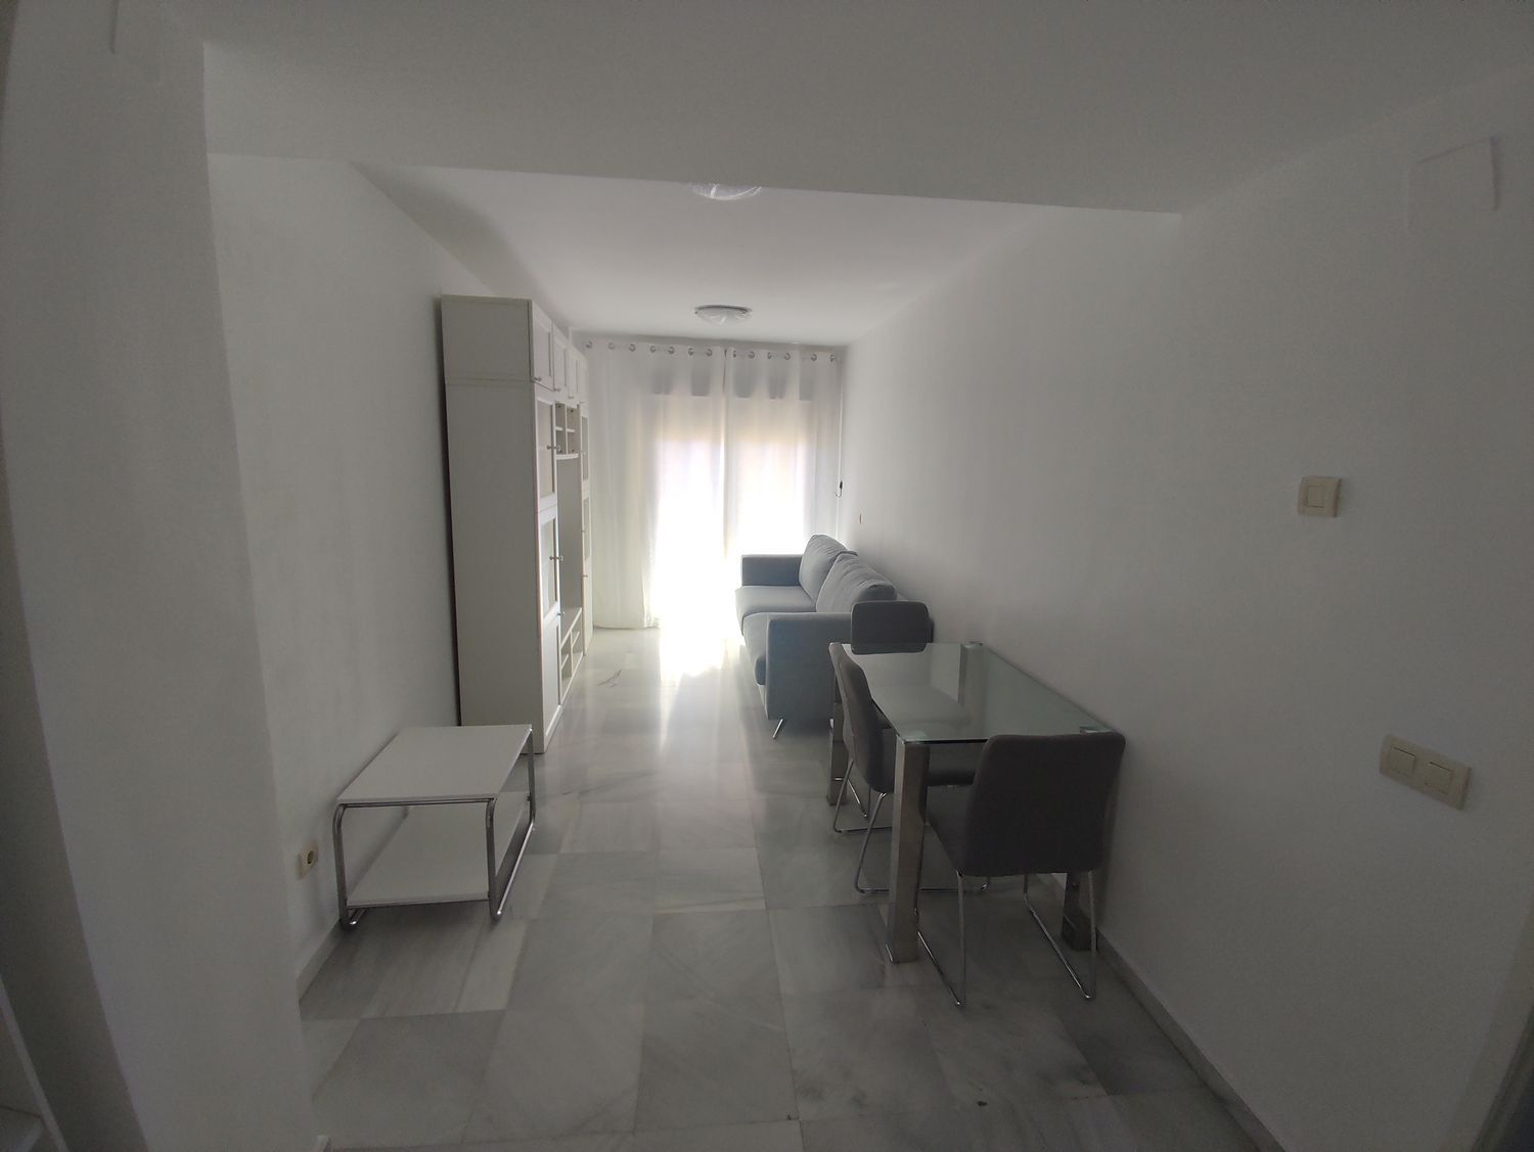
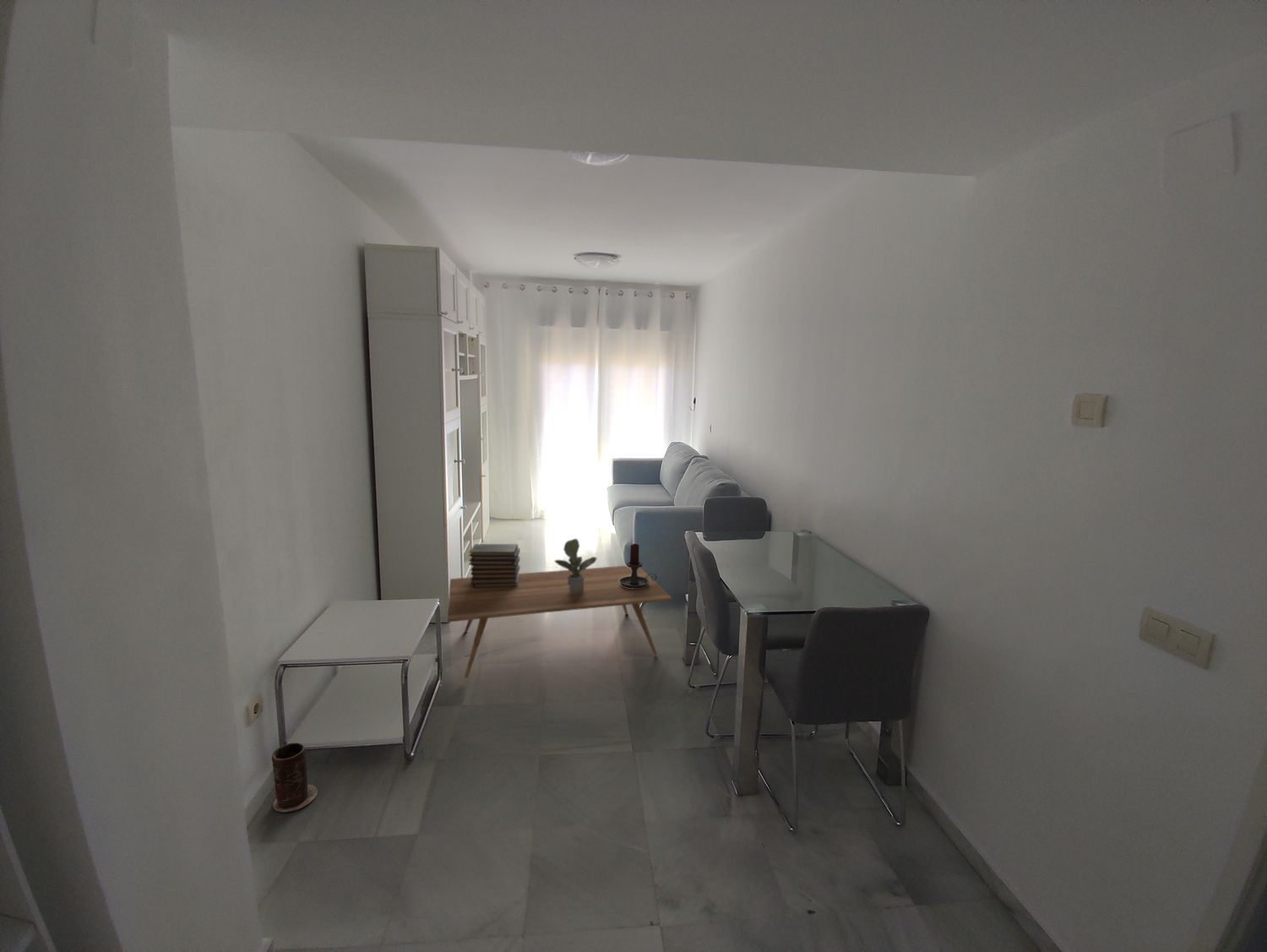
+ book stack (495, 564)
+ coffee table (557, 611)
+ potted plant (575, 563)
+ candle holder (639, 563)
+ vase (293, 774)
